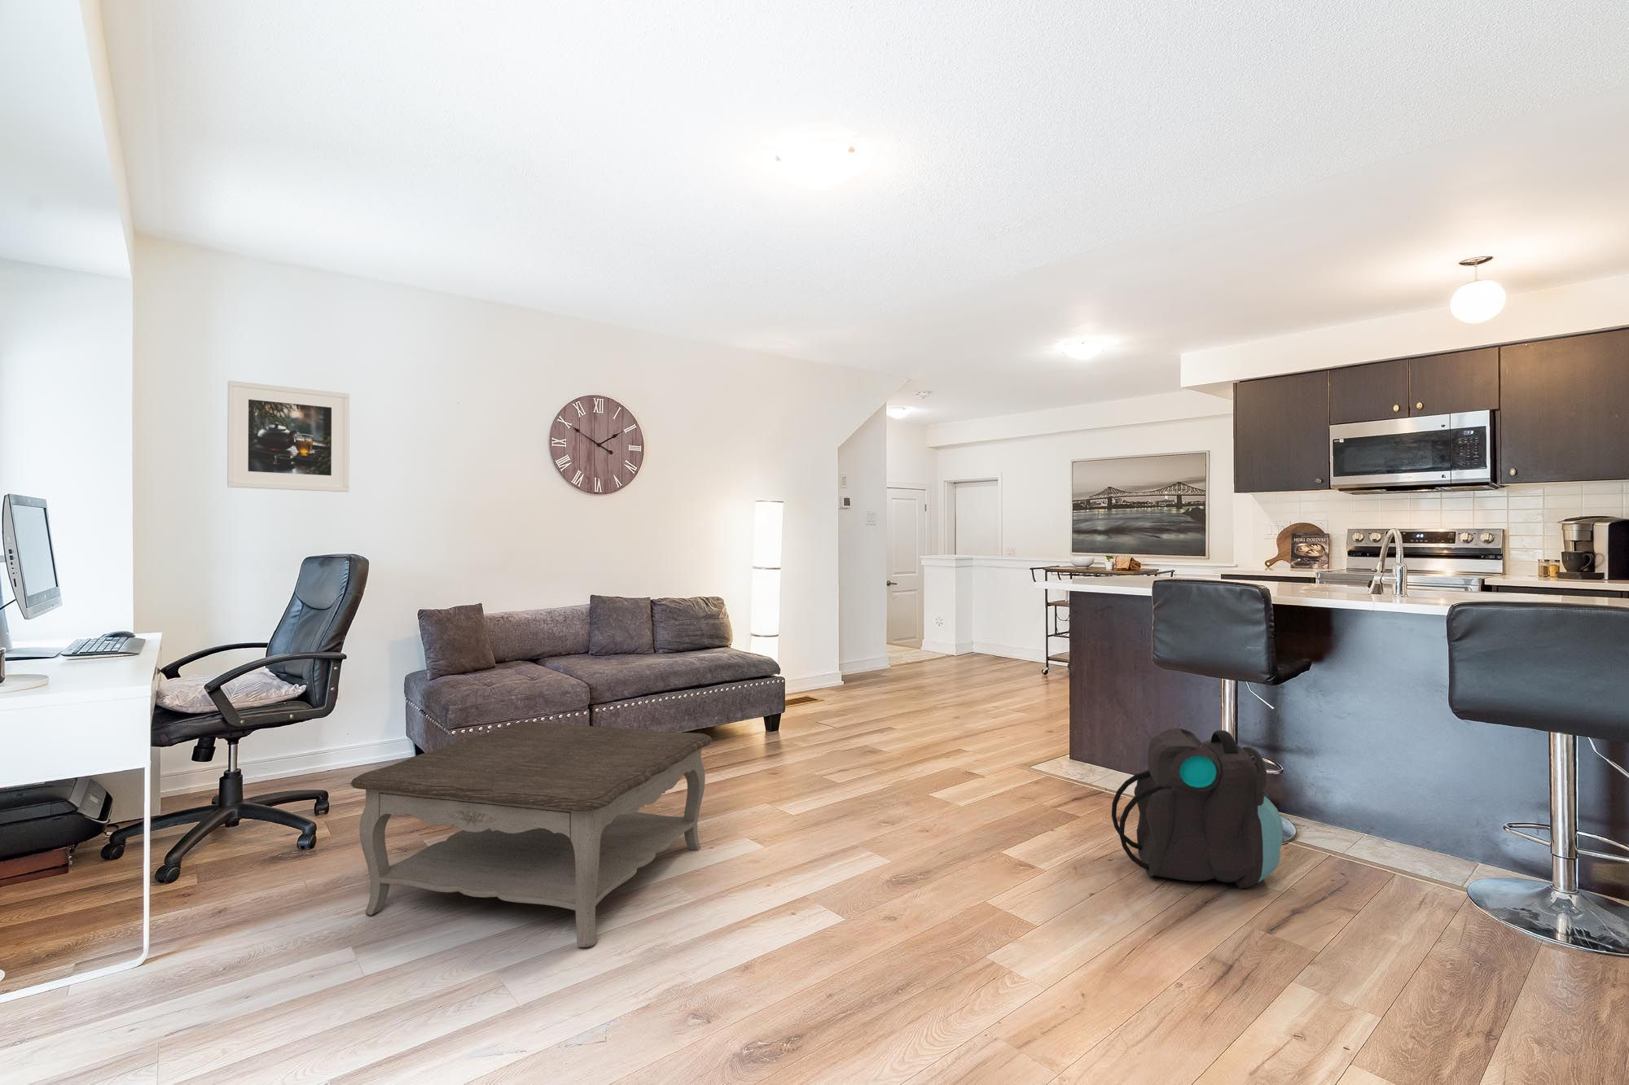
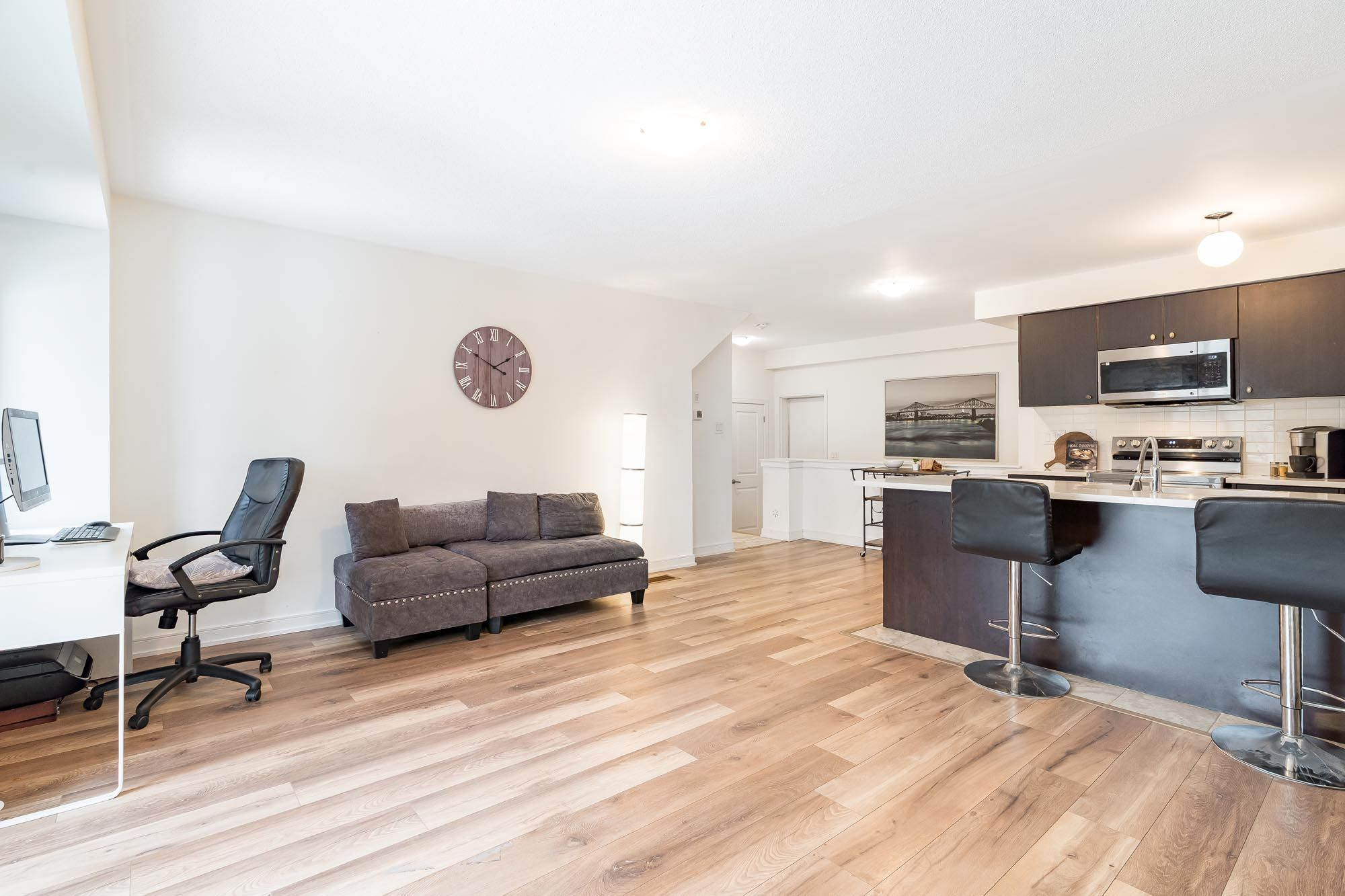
- coffee table (549, 815)
- backpack (1197, 800)
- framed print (291, 438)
